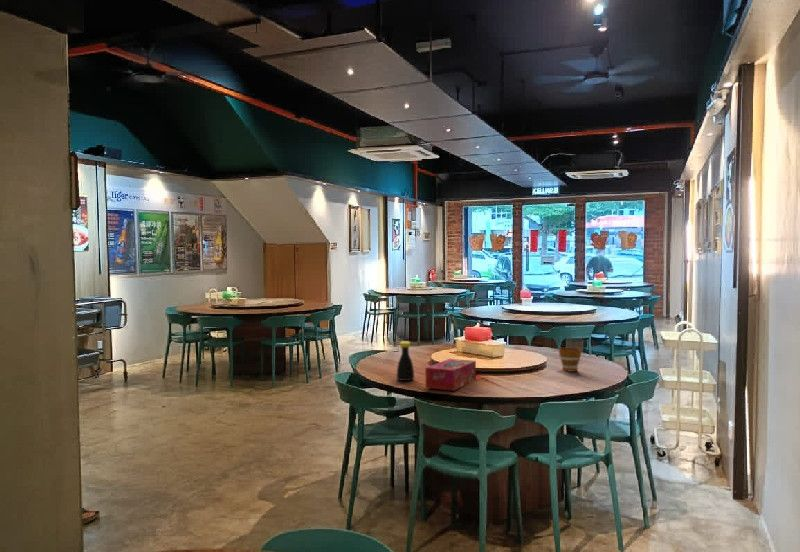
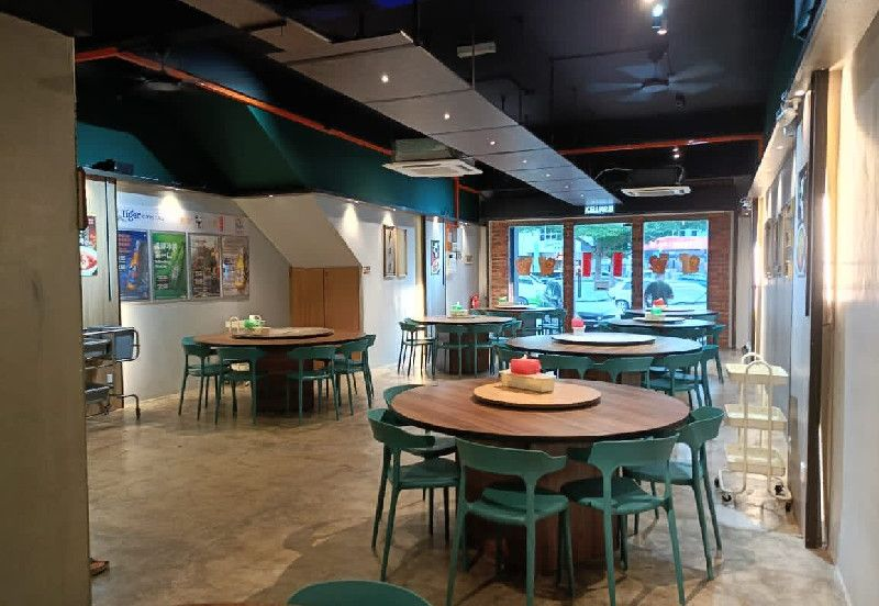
- cup (571, 360)
- tissue box (451, 373)
- bottle (405, 360)
